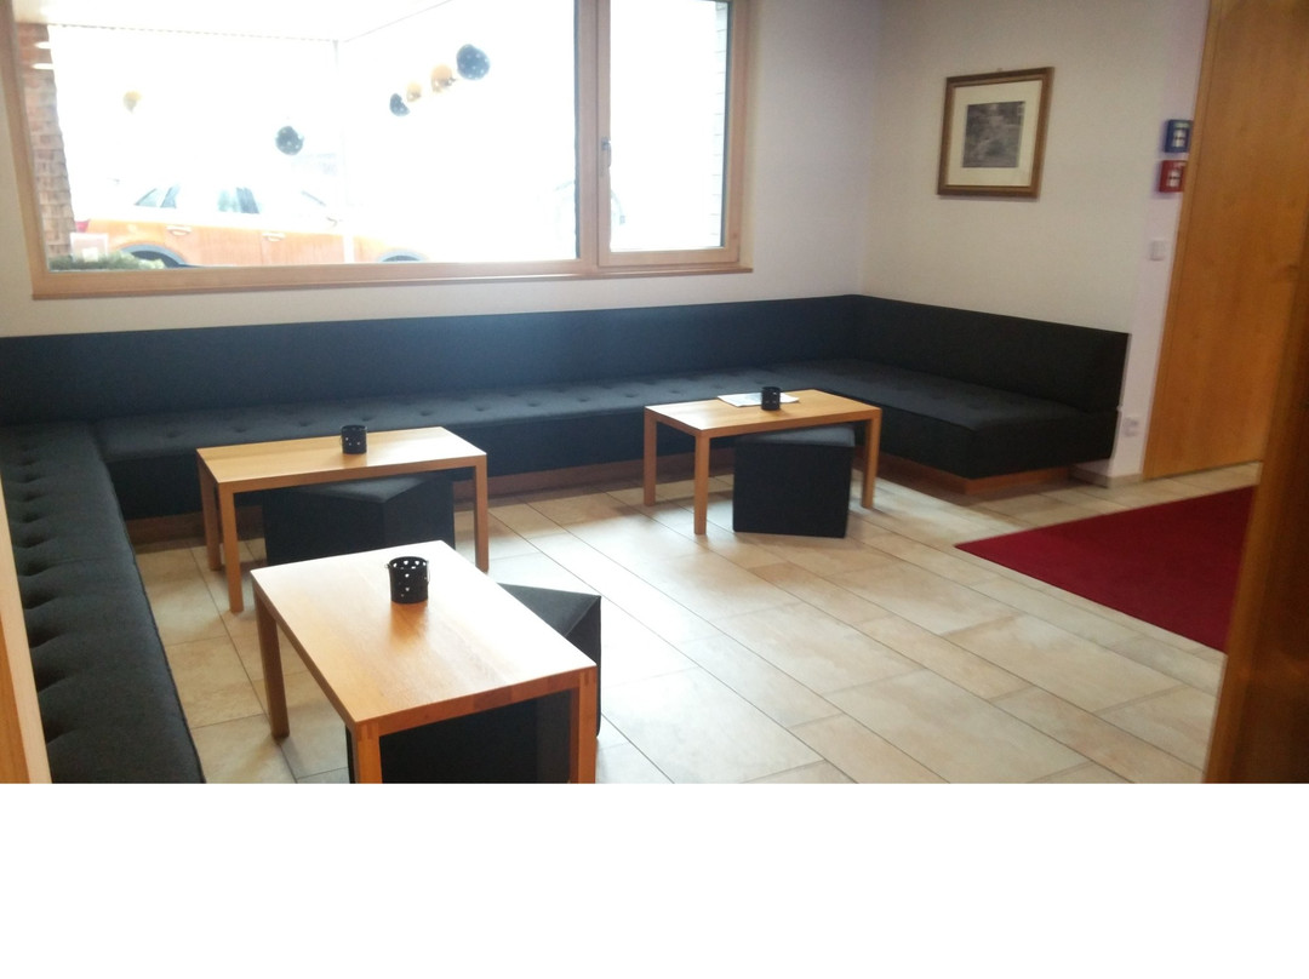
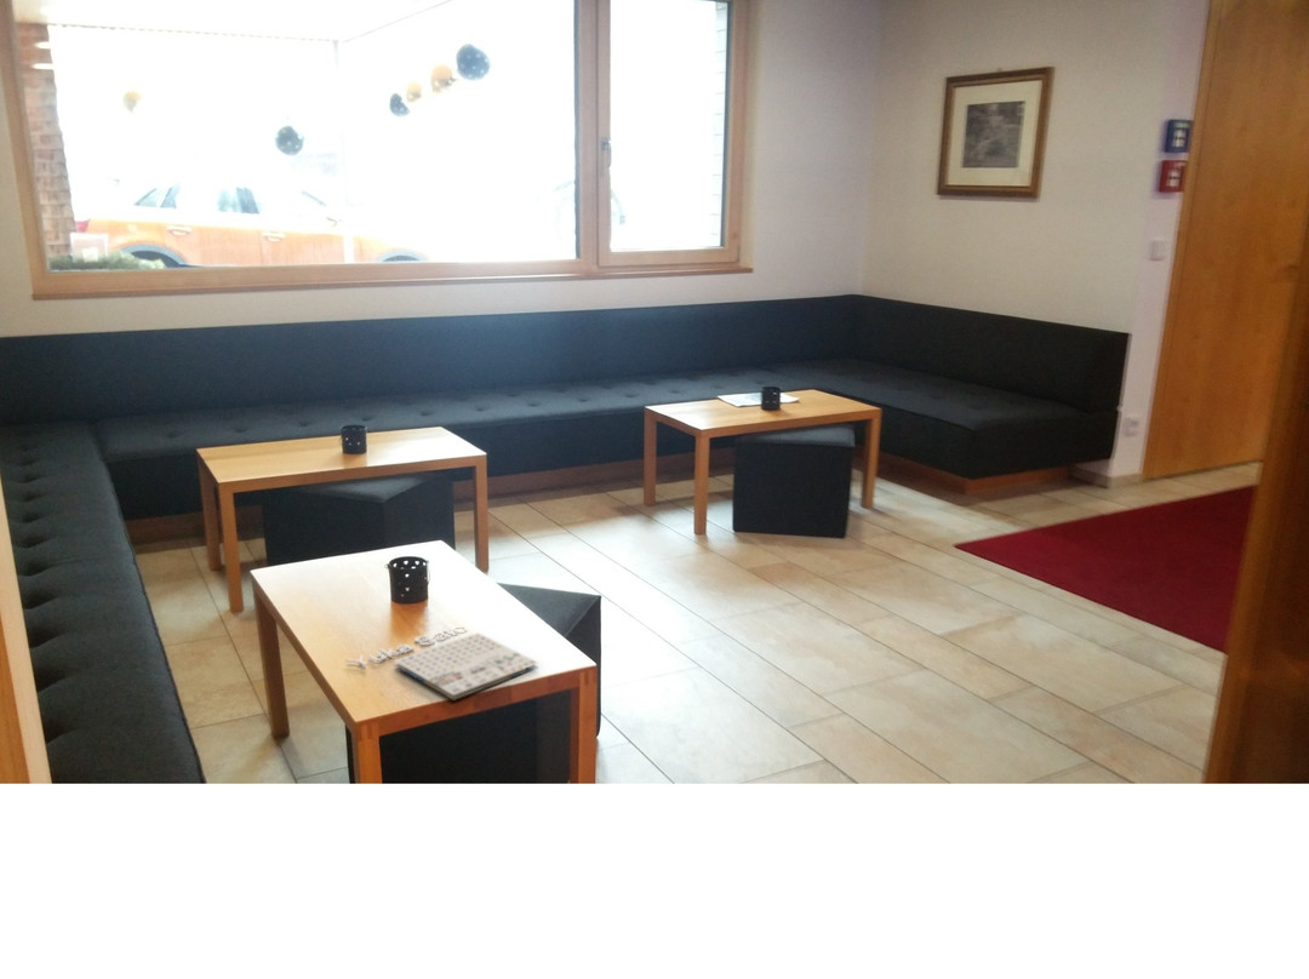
+ magazine (444, 660)
